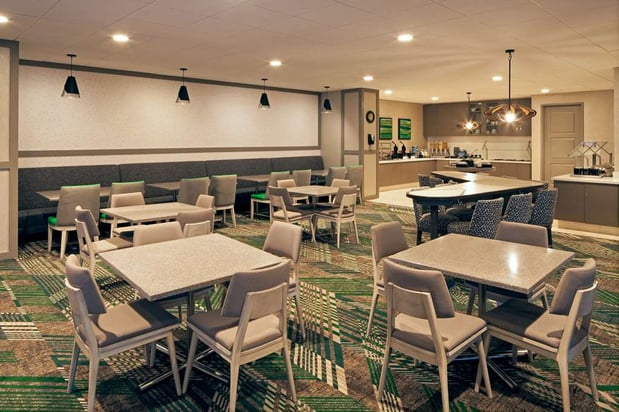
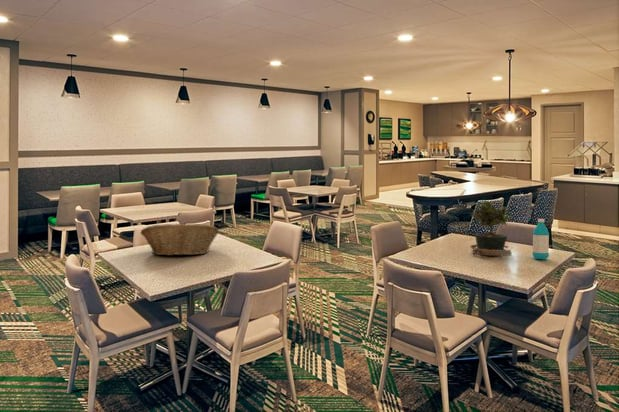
+ fruit basket (180, 237)
+ water bottle (540, 238)
+ potted plant (487, 226)
